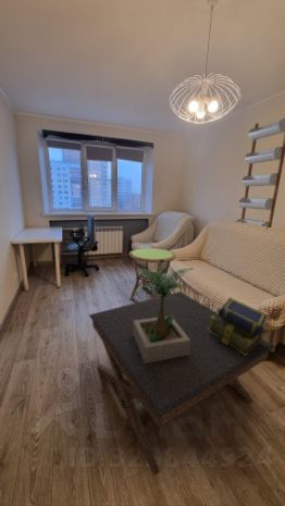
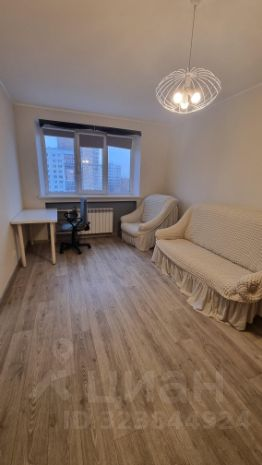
- side table (151, 274)
- coffee table (171, 358)
- shelf (257, 185)
- potted plant (161, 304)
- stack of books (237, 323)
